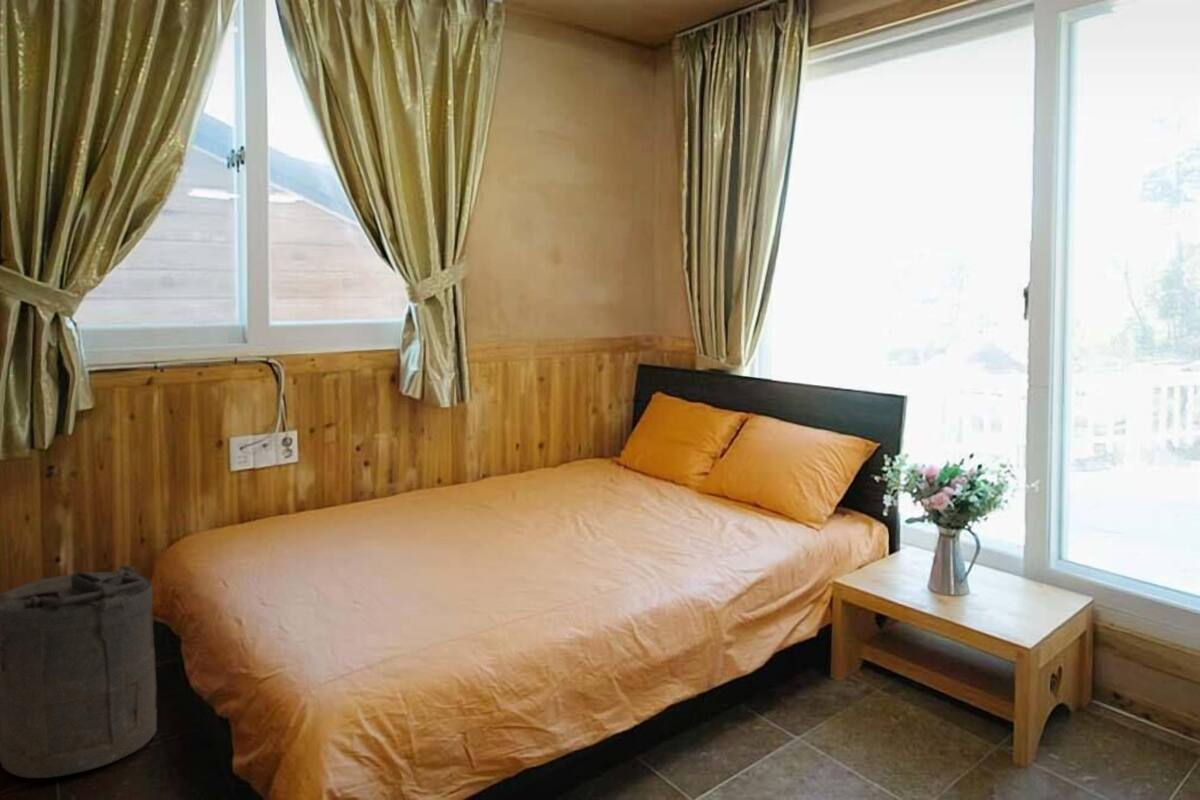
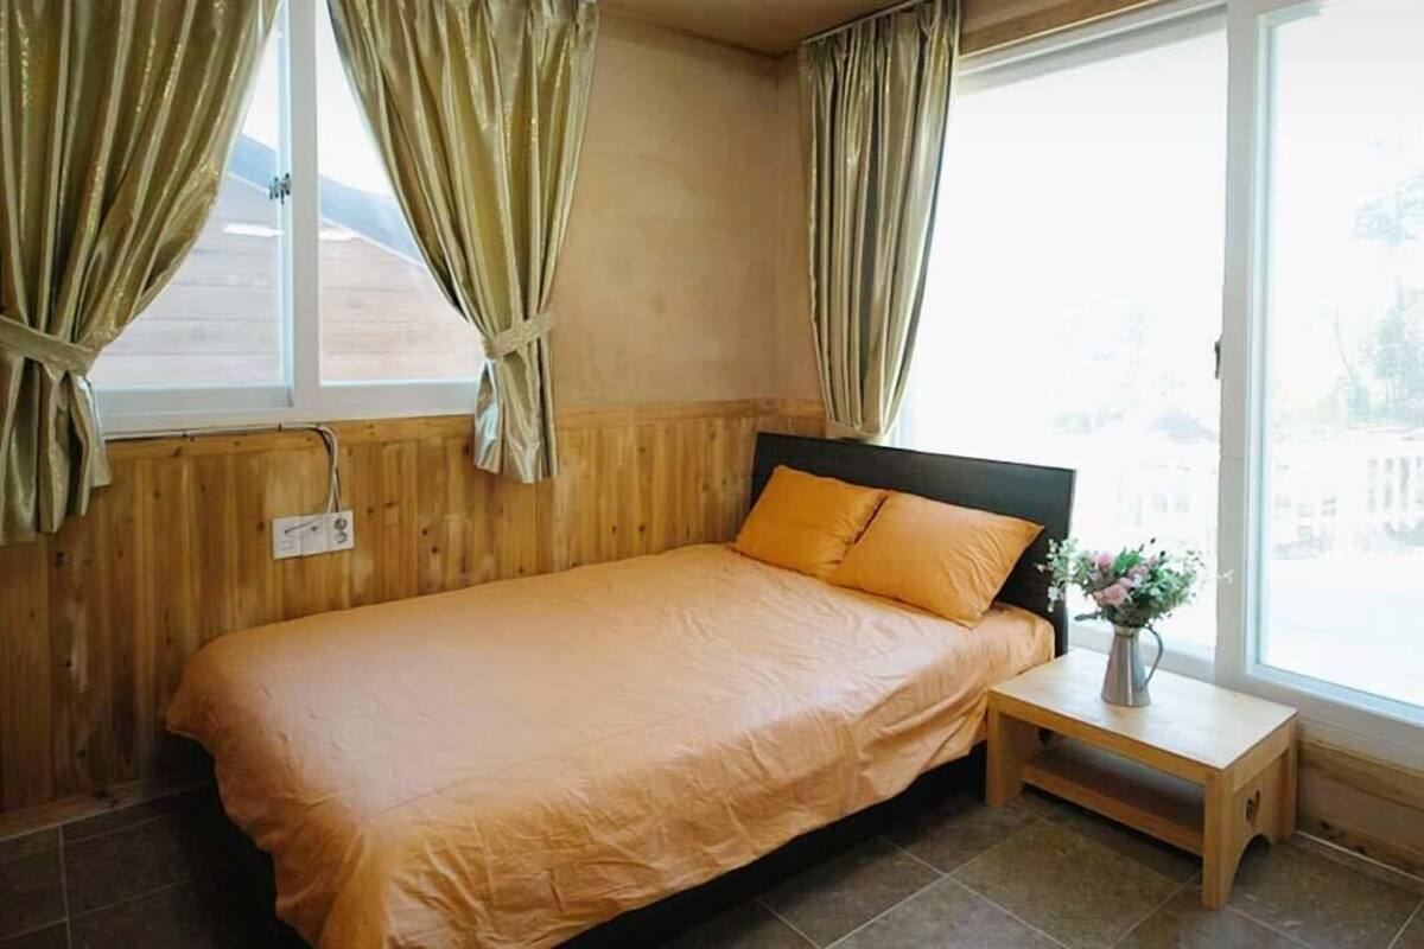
- laundry hamper (70, 660)
